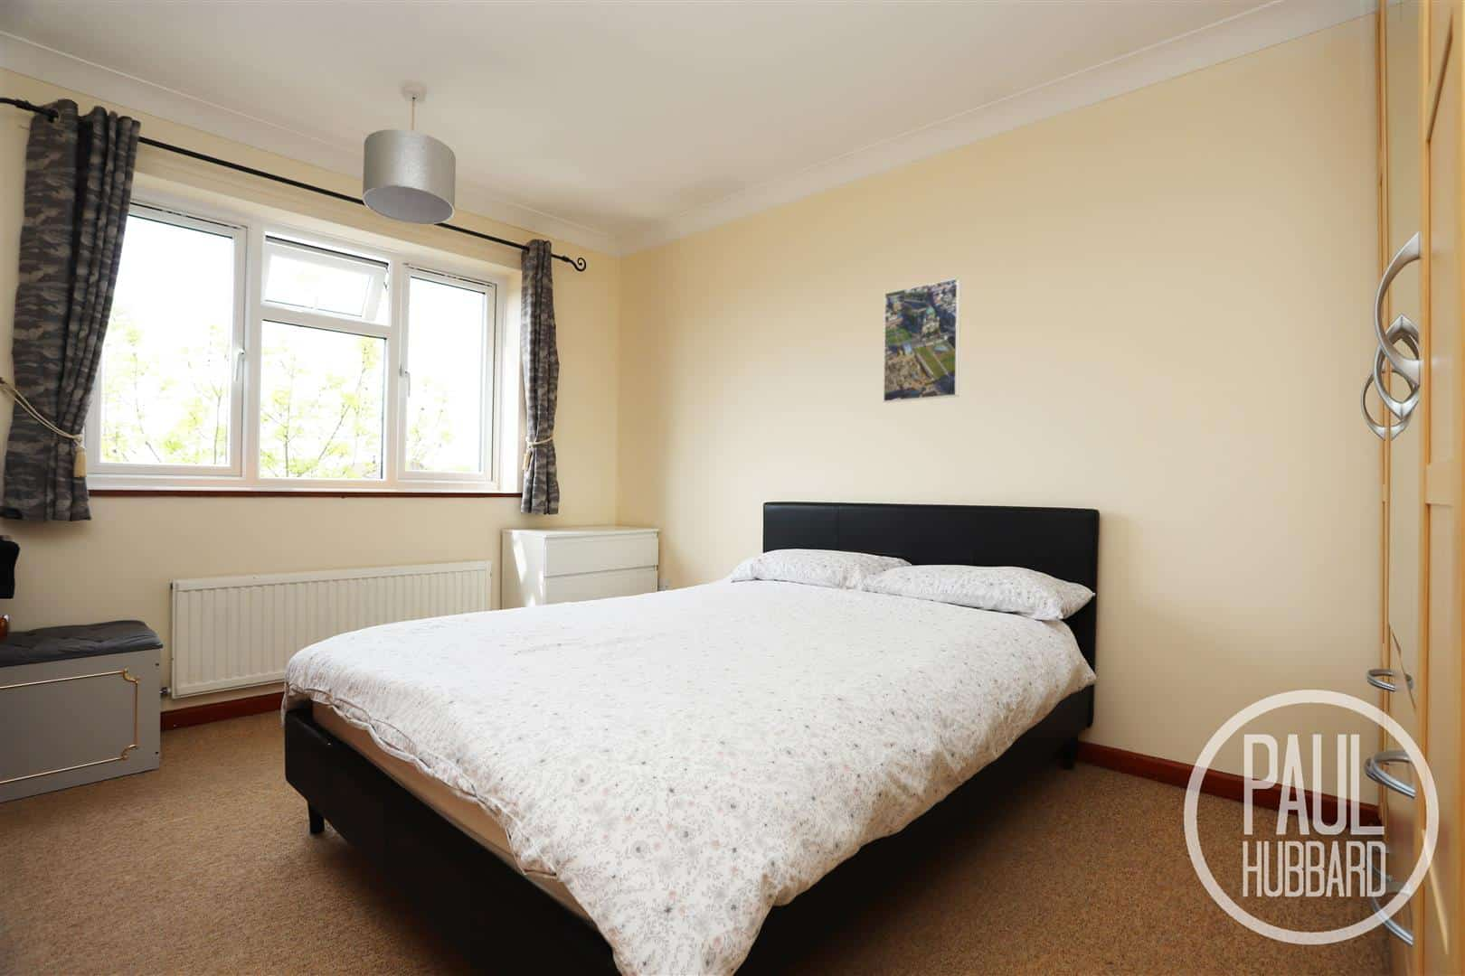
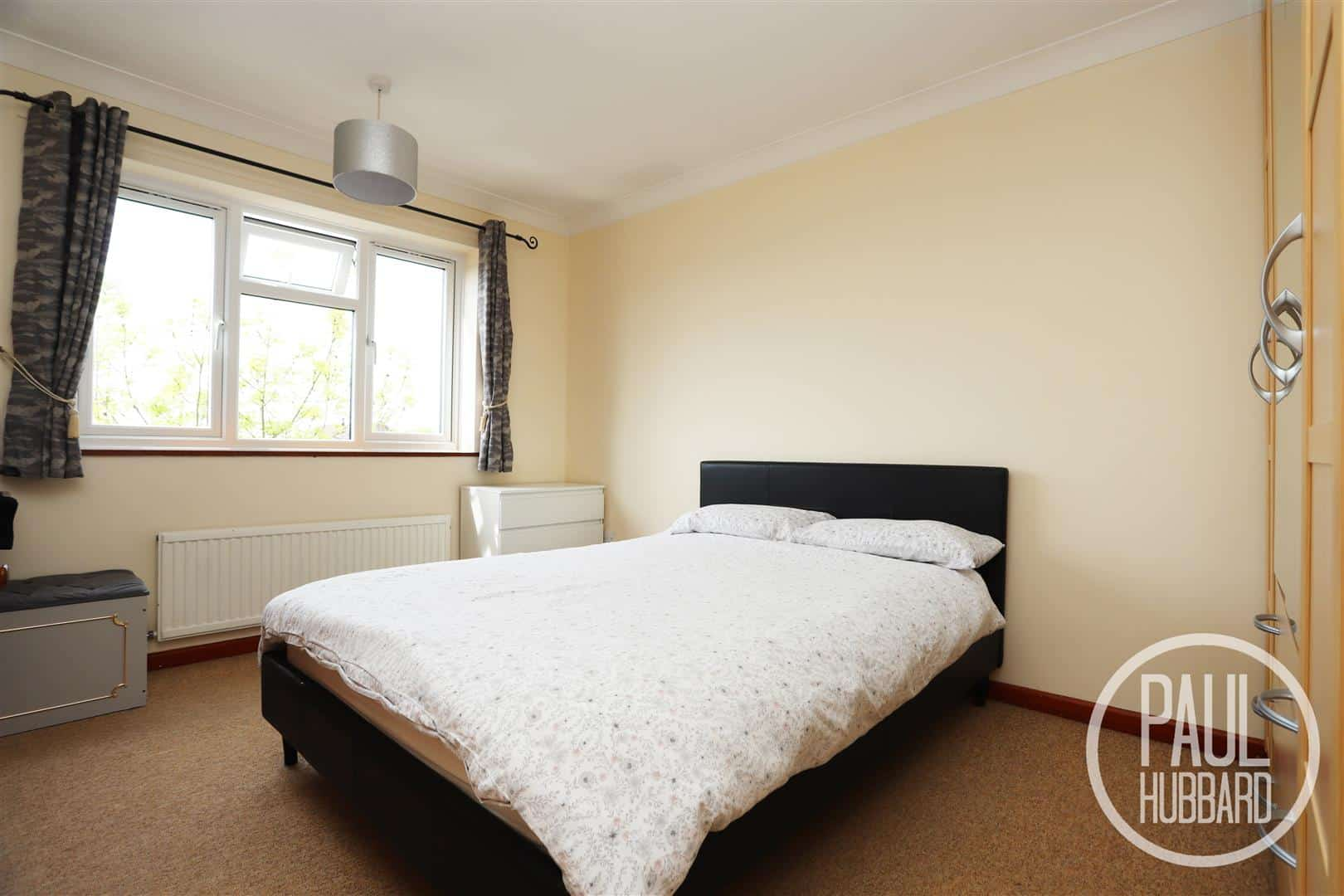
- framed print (920, 342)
